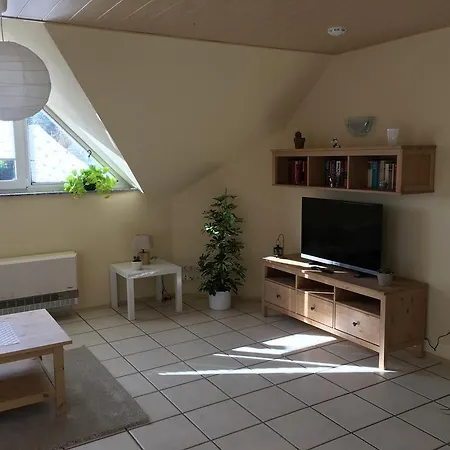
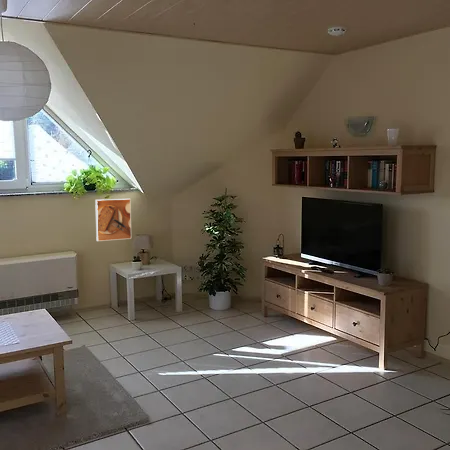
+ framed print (113, 219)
